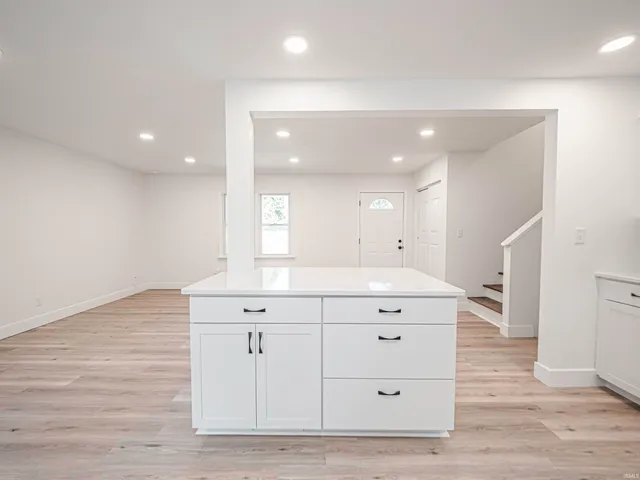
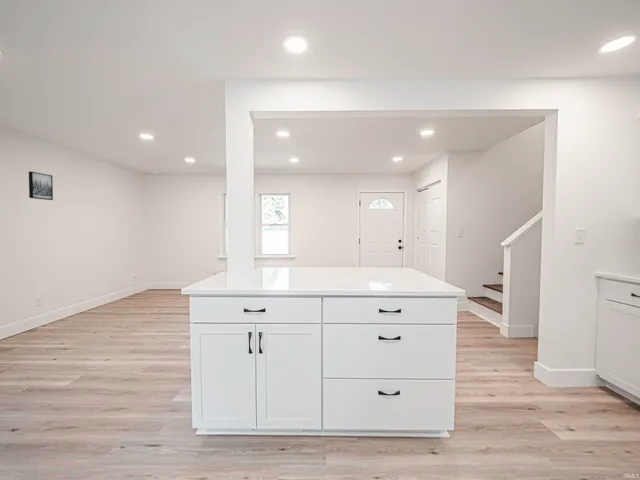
+ wall art (41, 186)
